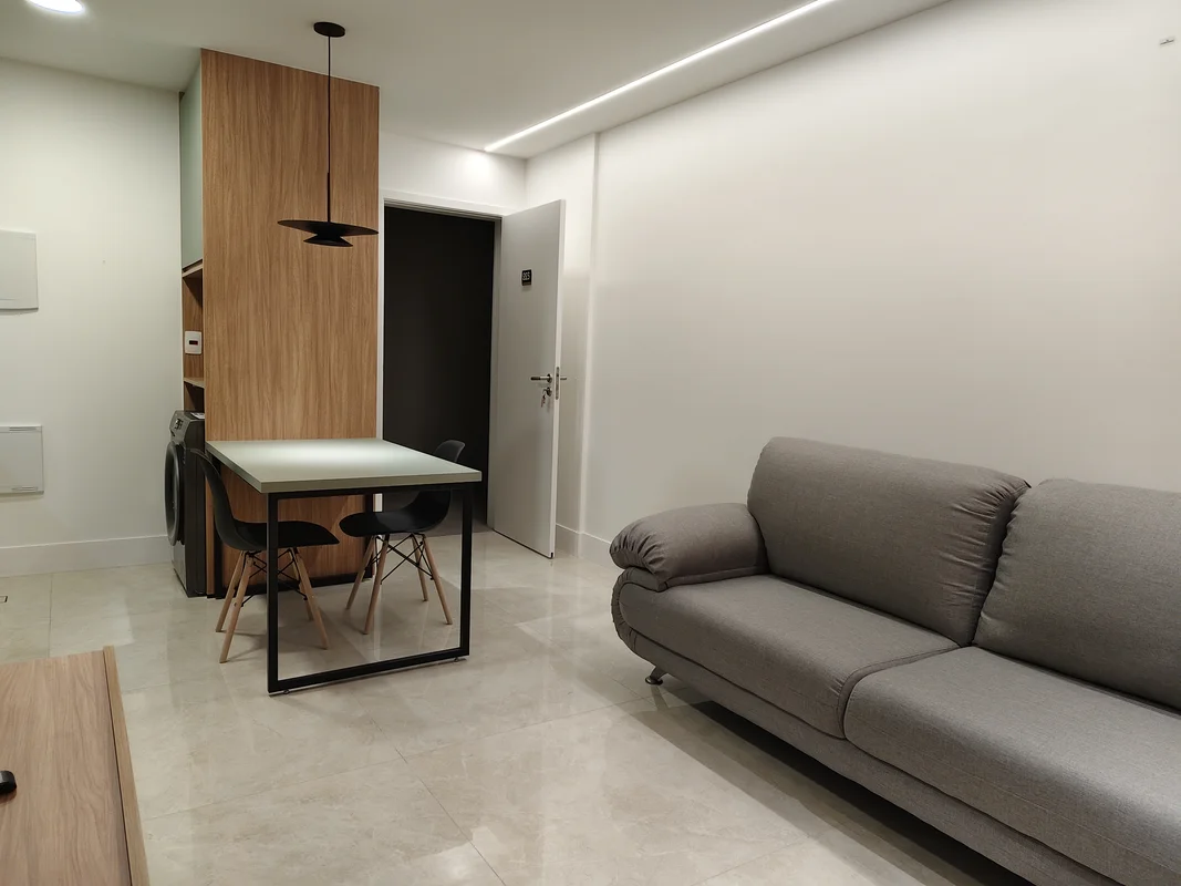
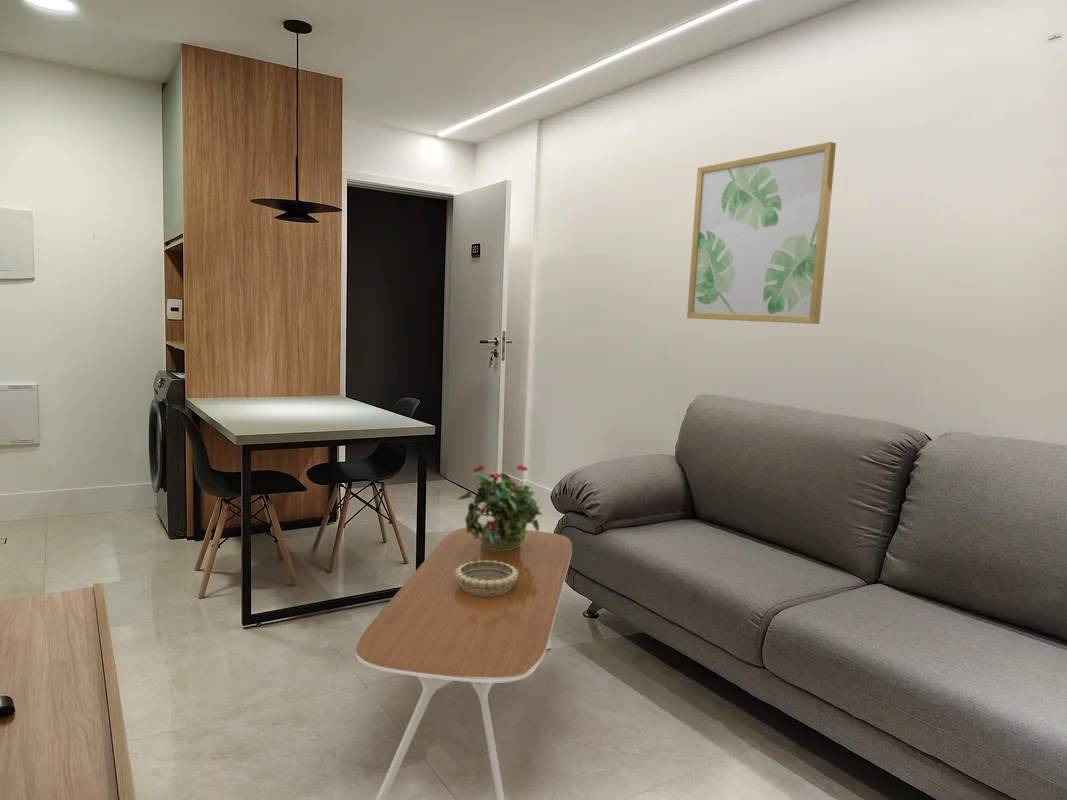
+ decorative bowl (486, 577)
+ wall art (753, 239)
+ potted plant (506, 506)
+ coffee table (482, 647)
